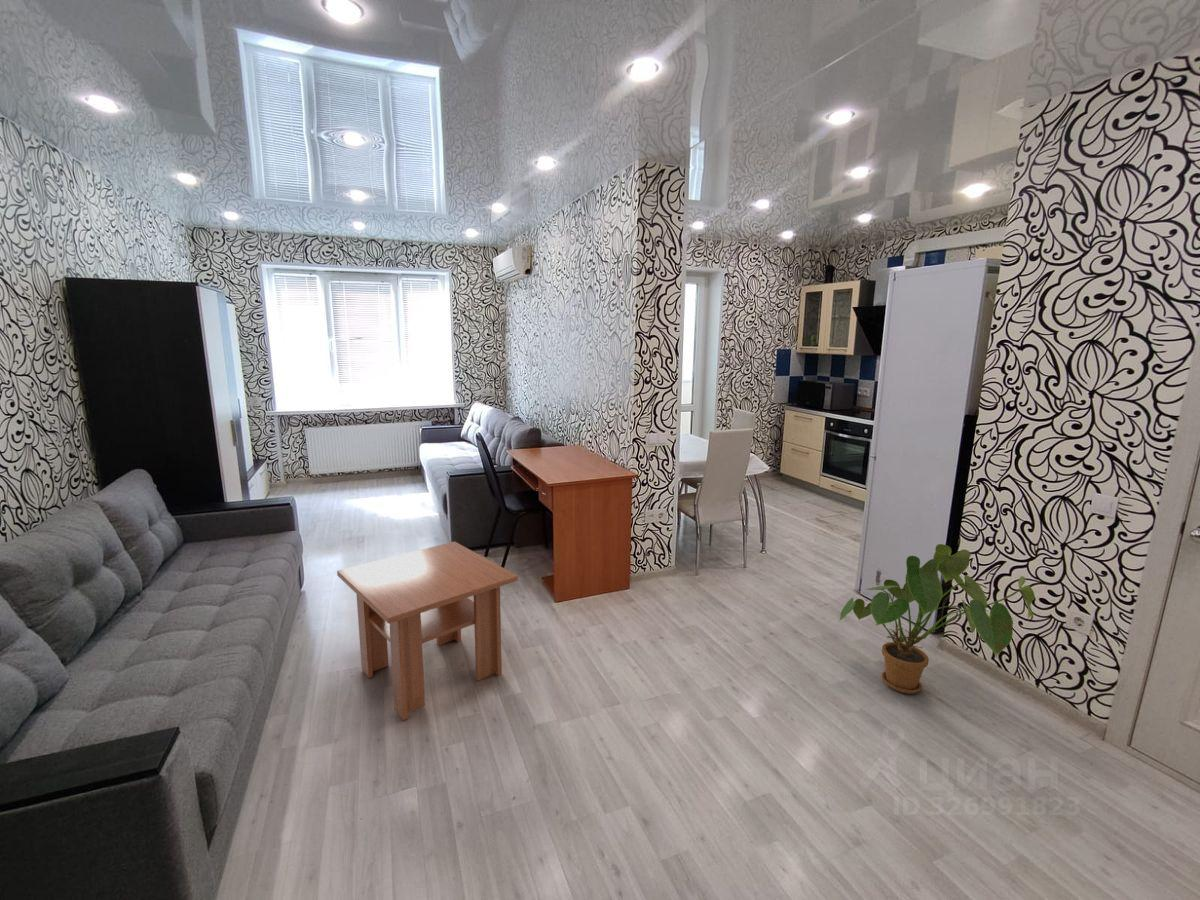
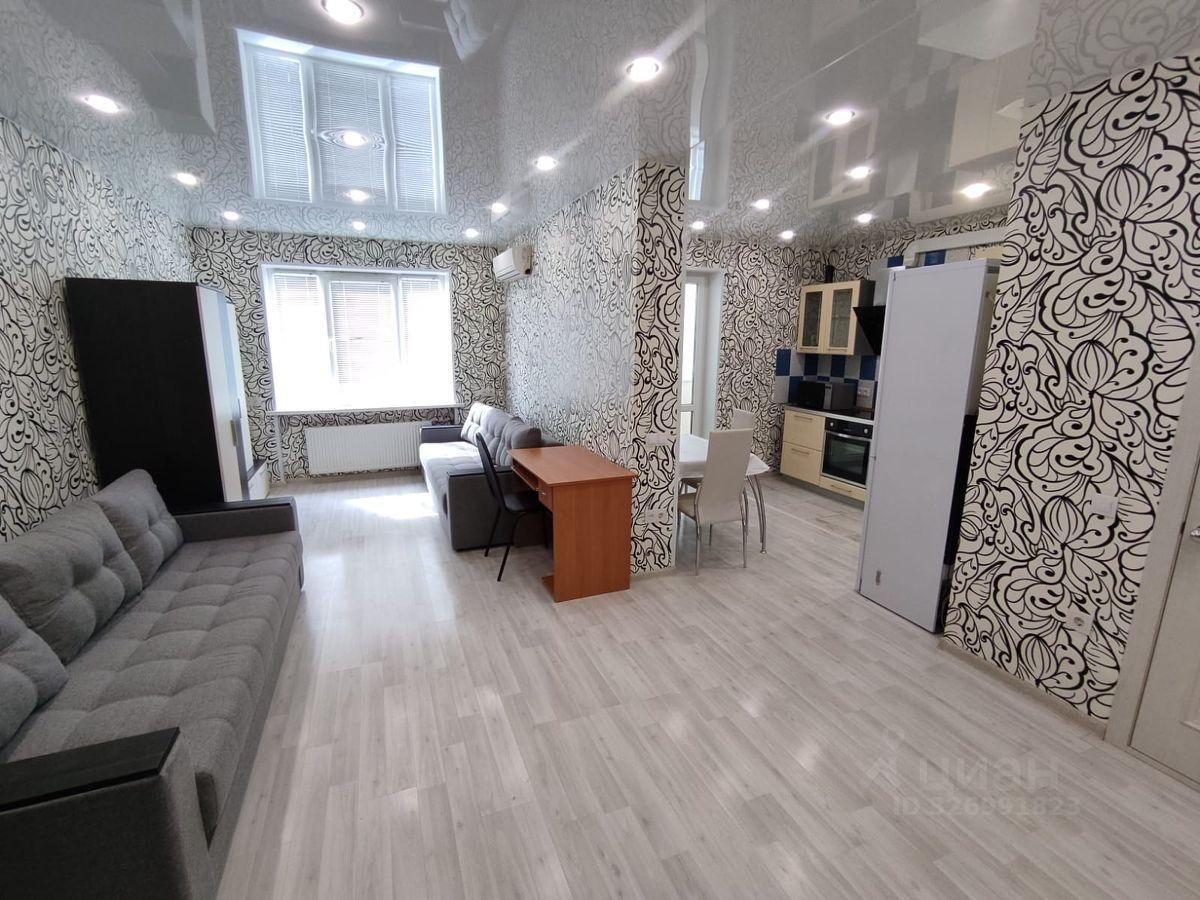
- coffee table (429, 623)
- house plant (934, 624)
